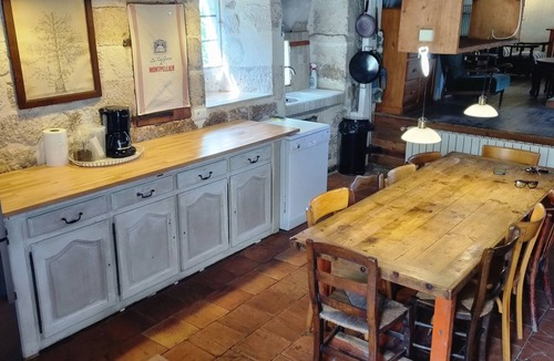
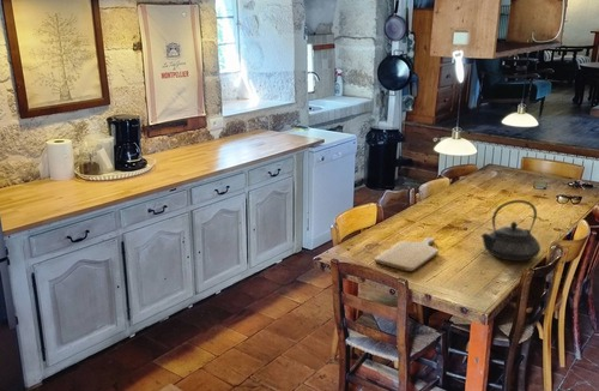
+ chopping board (412, 251)
+ teapot (509, 228)
